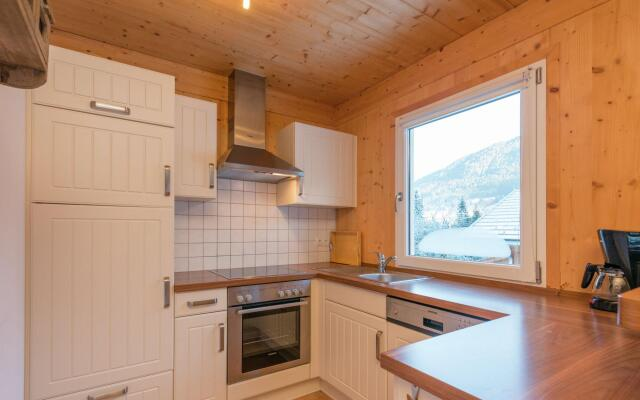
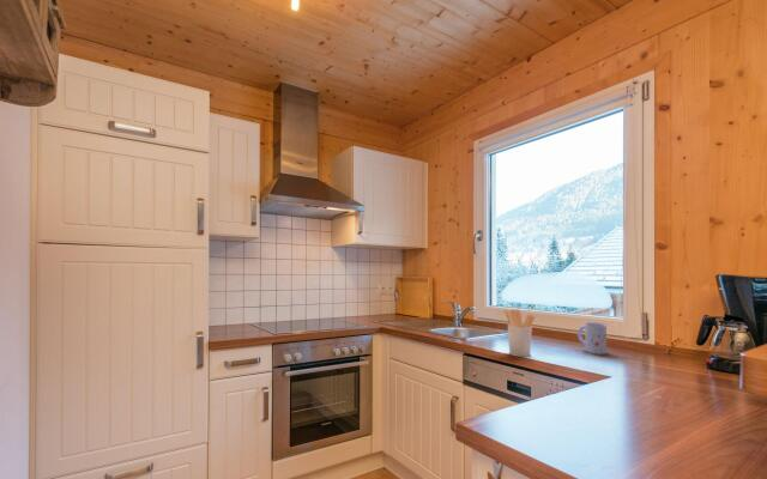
+ utensil holder (517, 331)
+ mug (592, 336)
